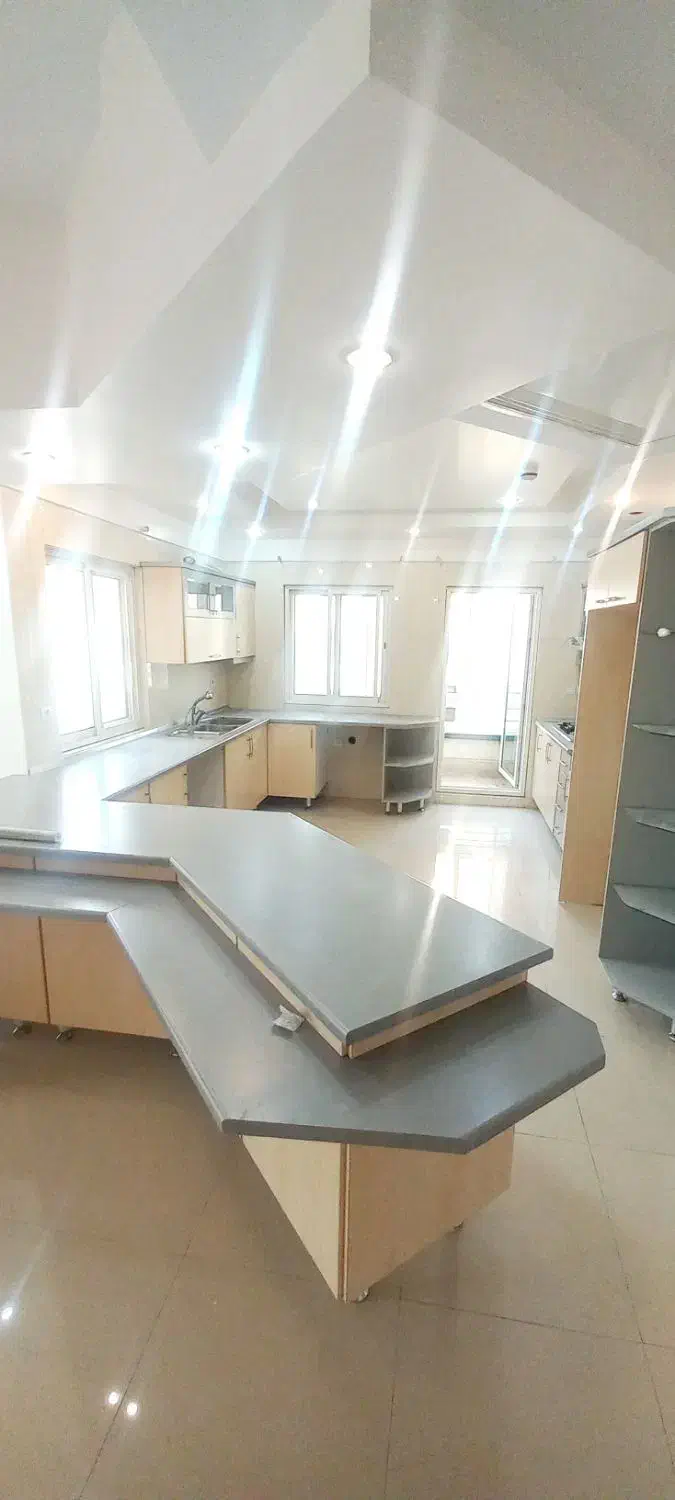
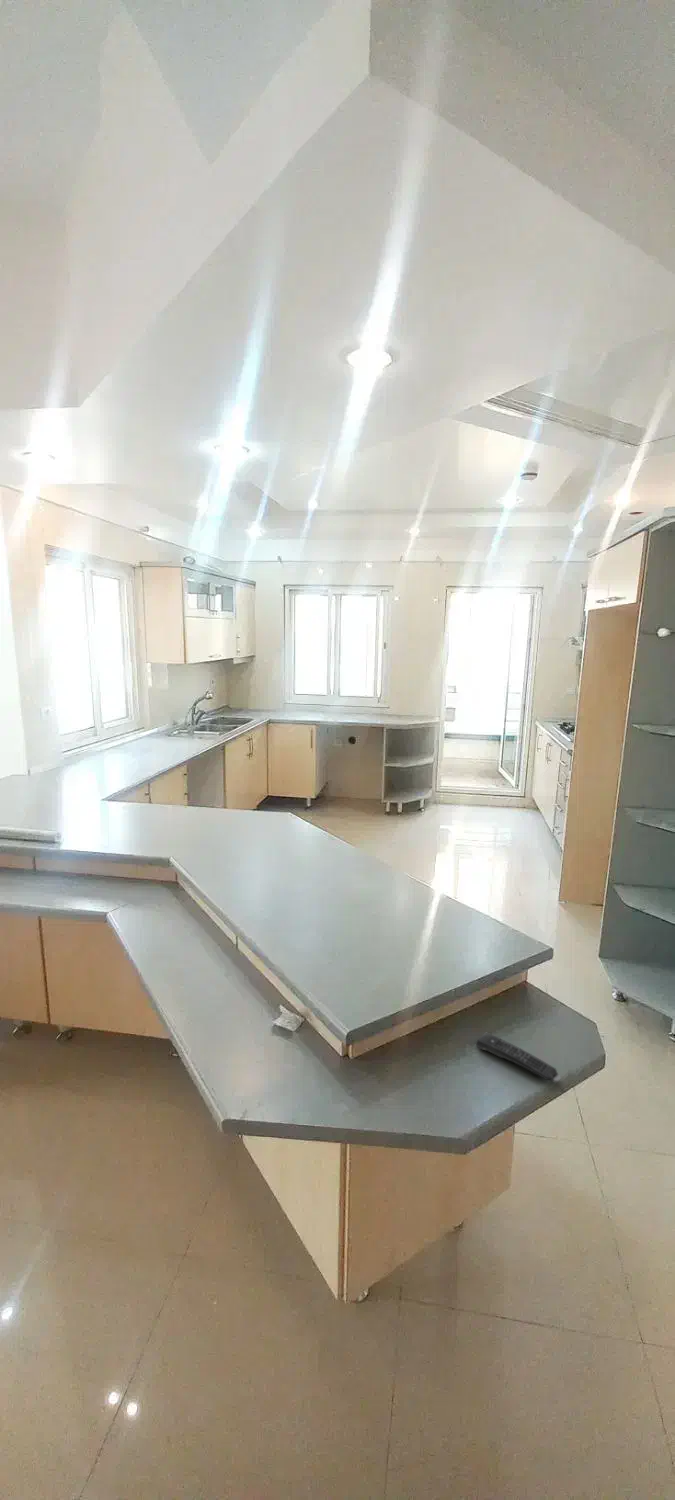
+ remote control (518, 1057)
